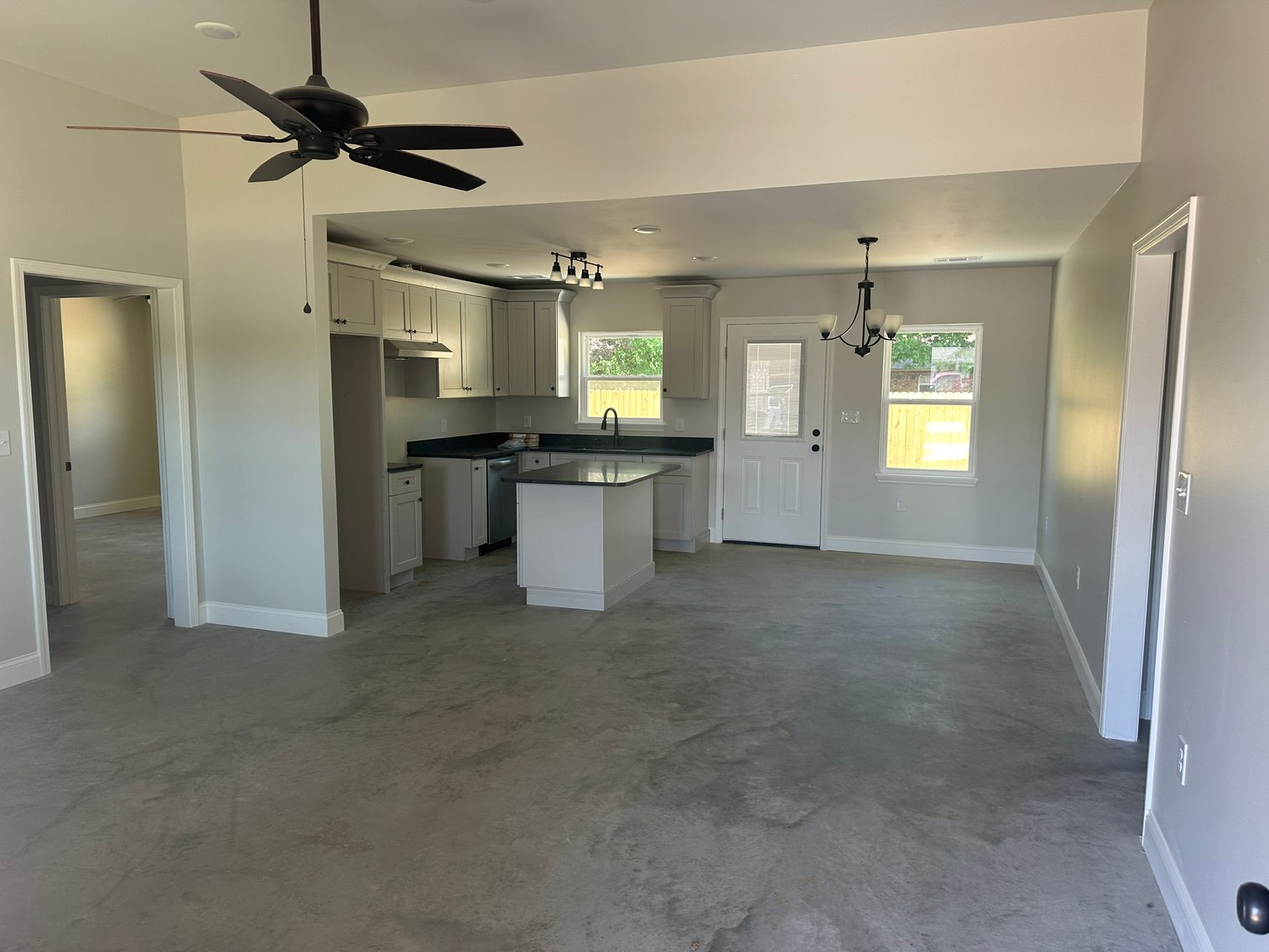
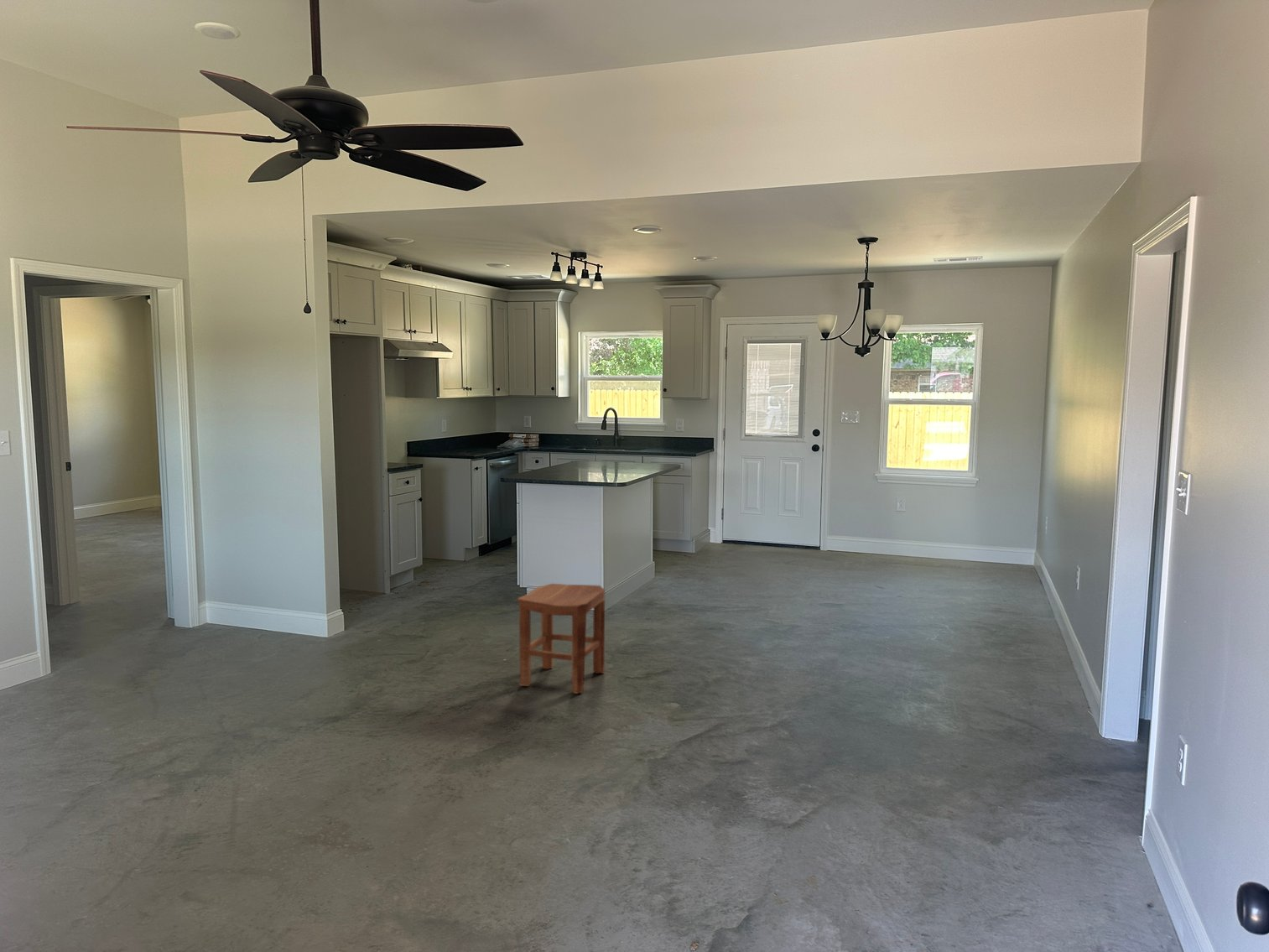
+ stool (562, 635)
